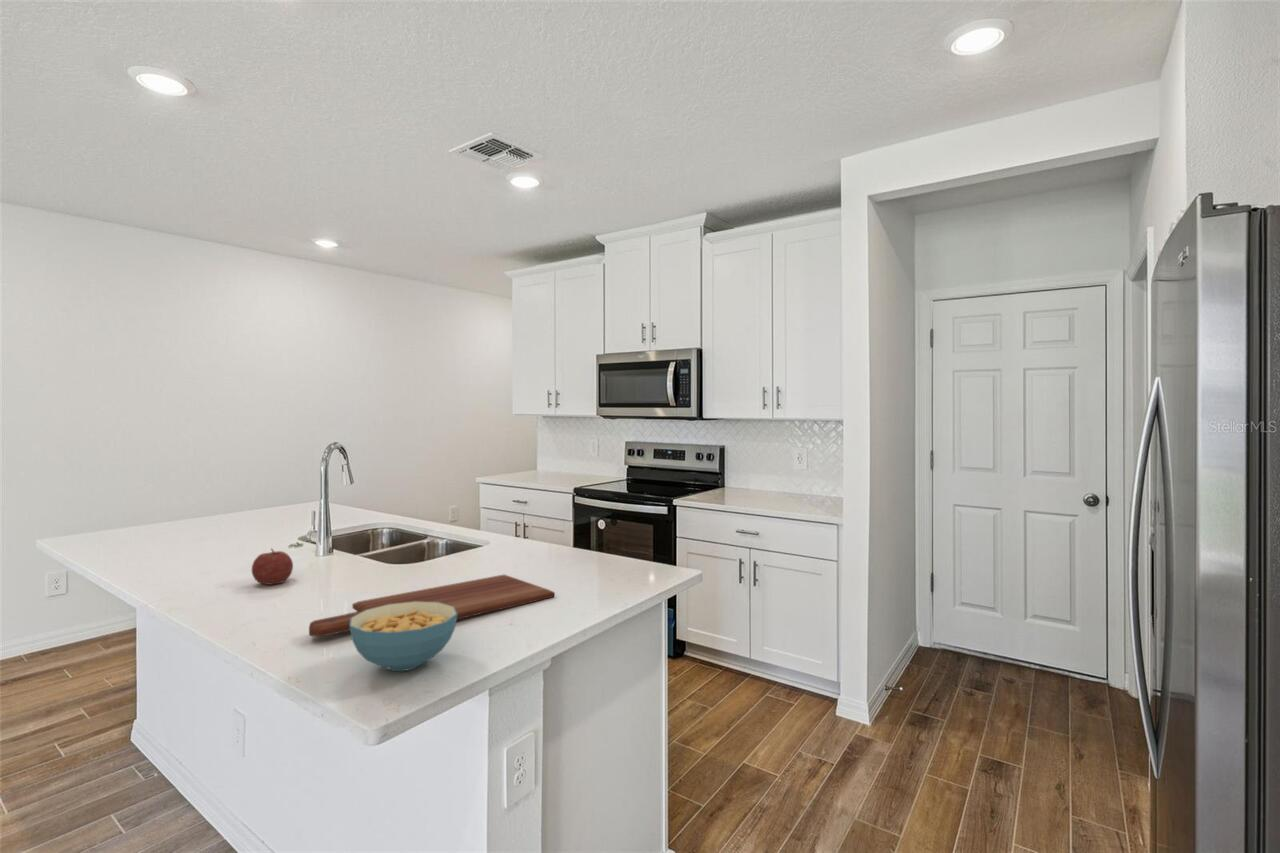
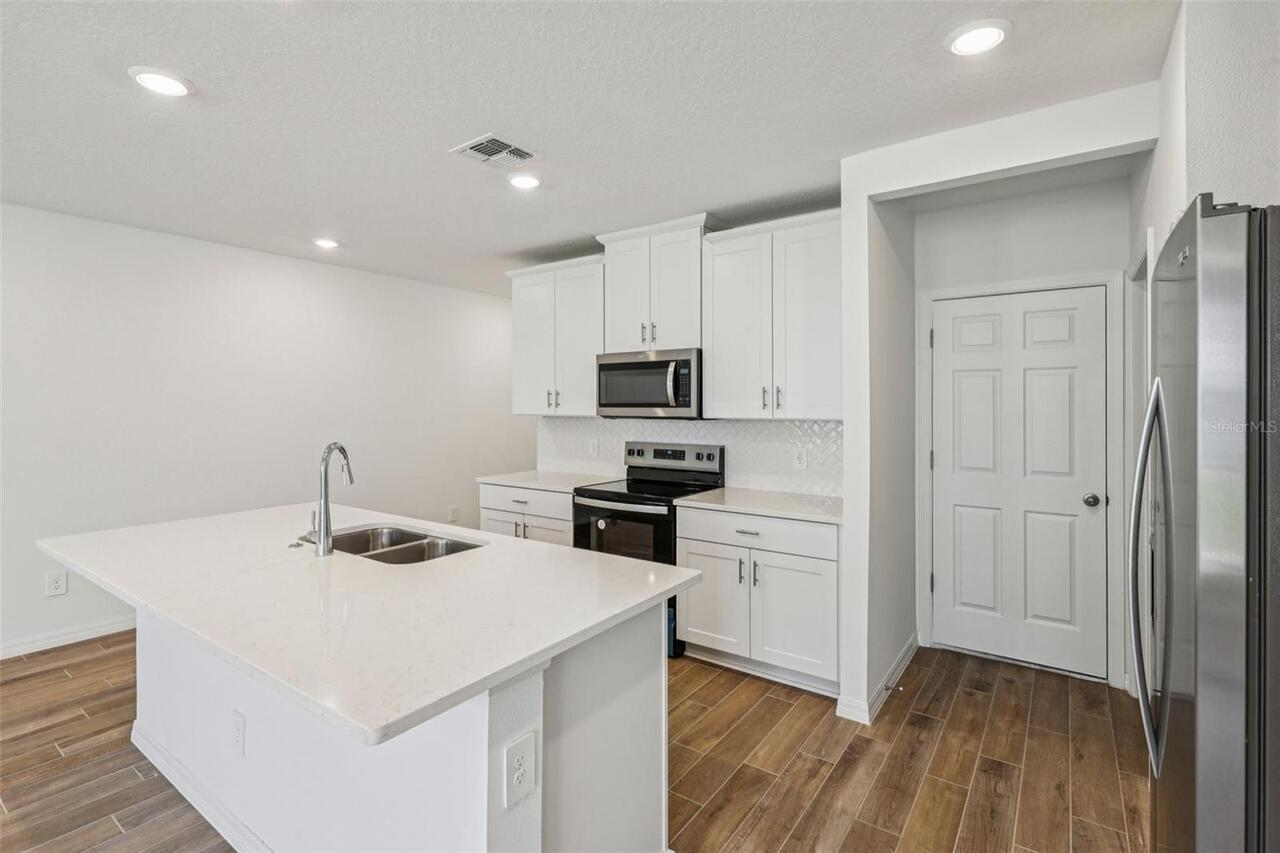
- cereal bowl (404, 640)
- cutting board (451, 601)
- fruit (272, 565)
